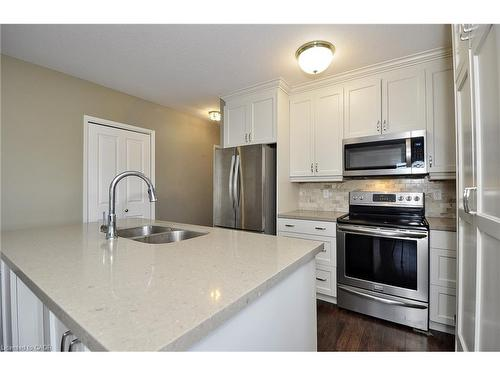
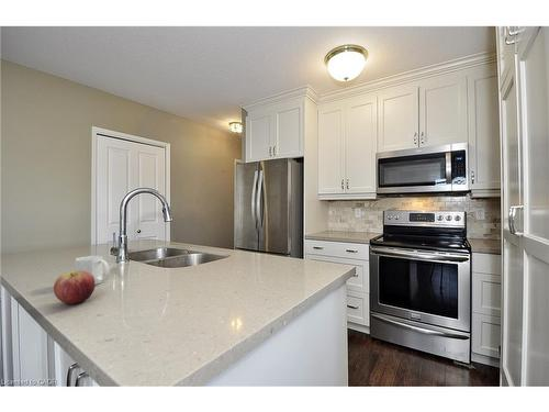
+ mug (93, 270)
+ apple (75, 286)
